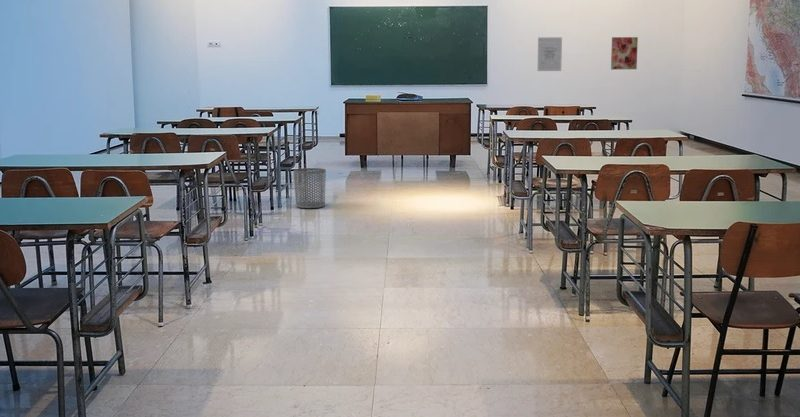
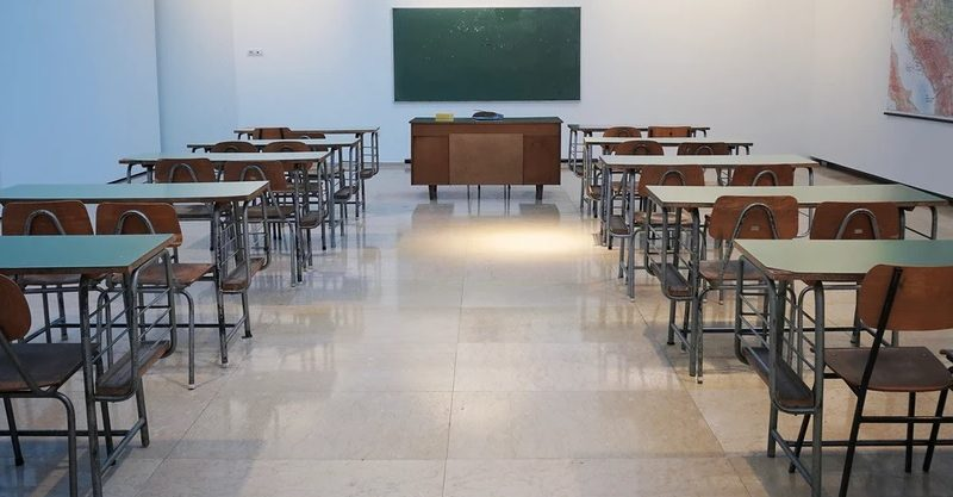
- wall art (624, 53)
- wall art (549, 54)
- waste bin (309, 188)
